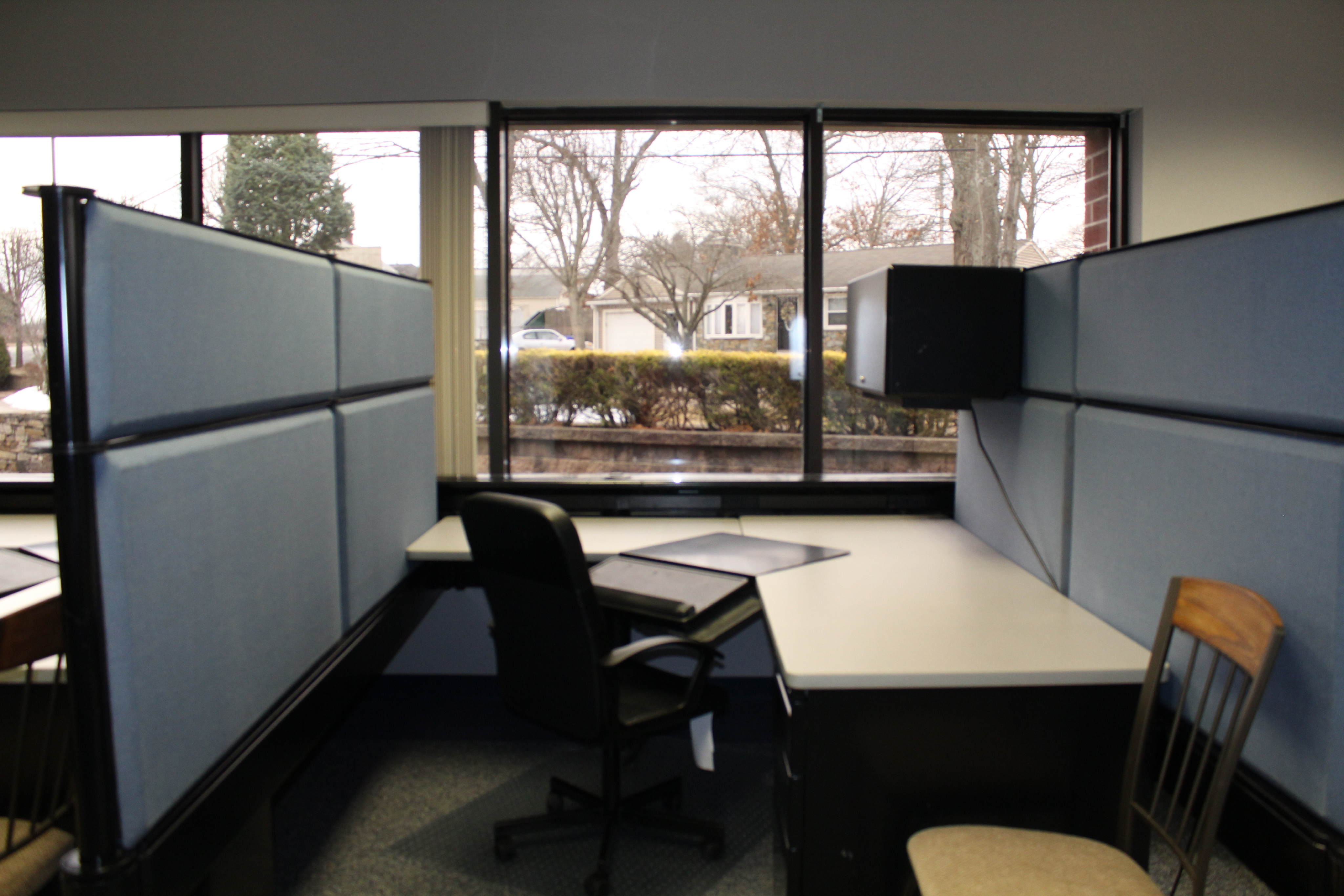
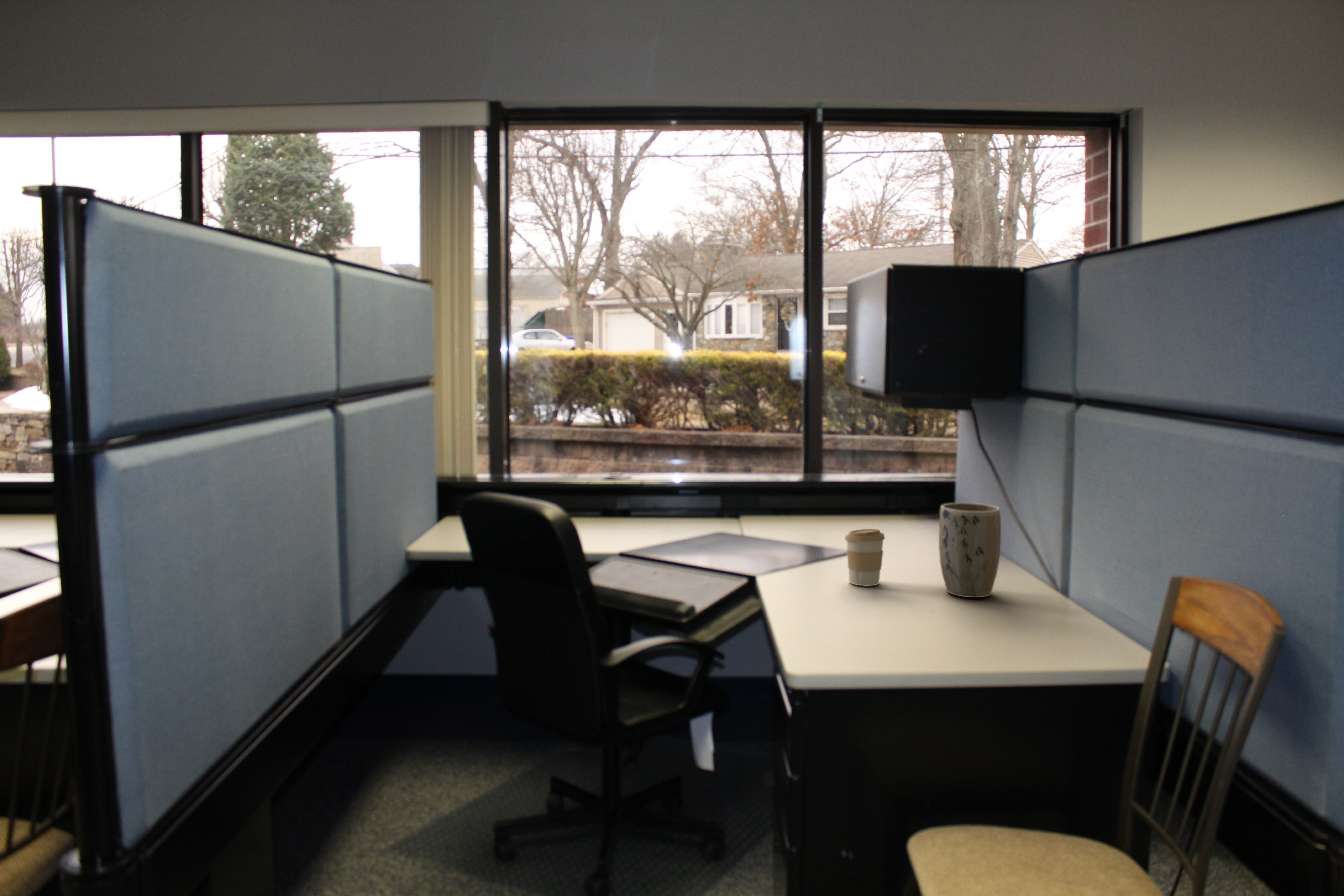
+ coffee cup (864, 556)
+ plant pot (969, 550)
